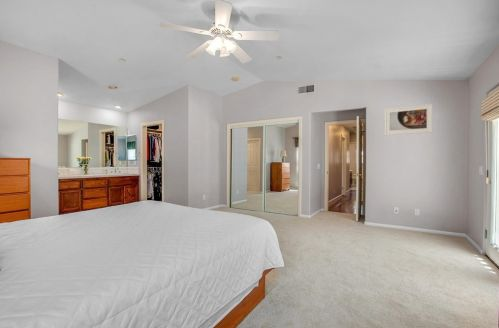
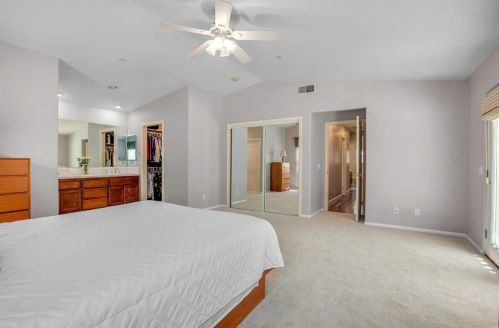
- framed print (407, 120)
